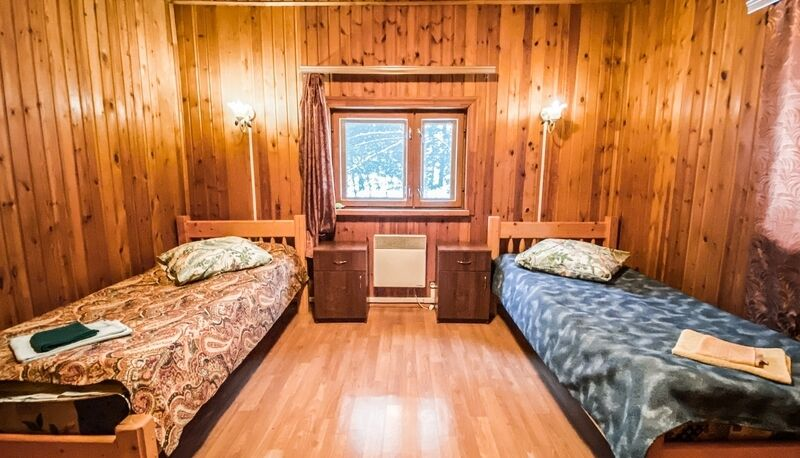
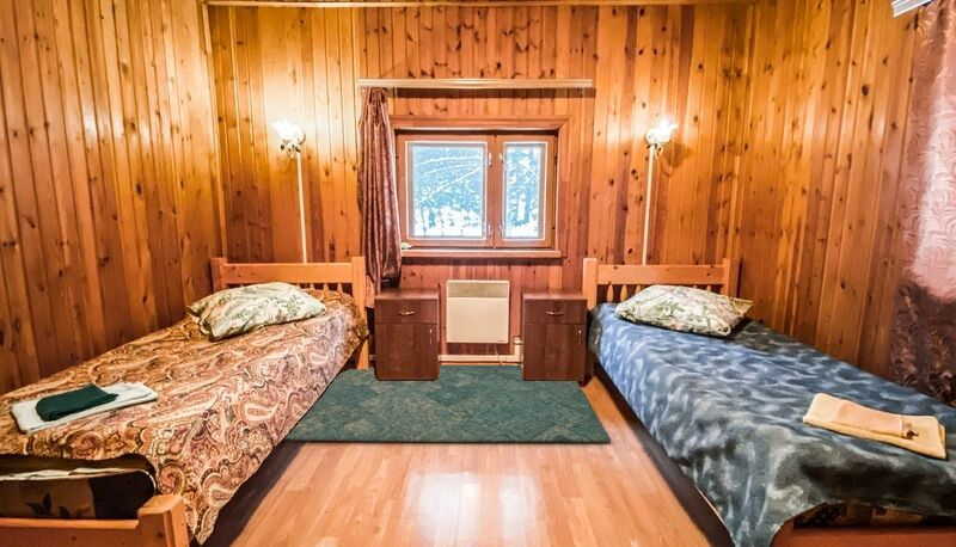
+ rug (451, 395)
